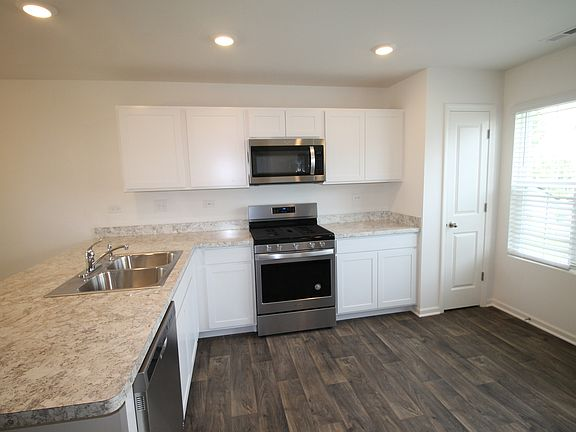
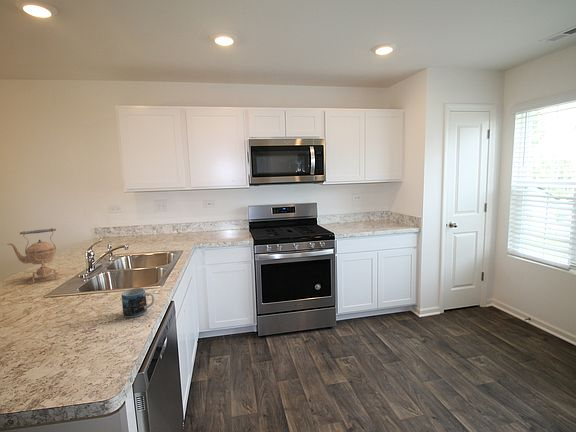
+ kettle (35, 254)
+ mug (139, 302)
